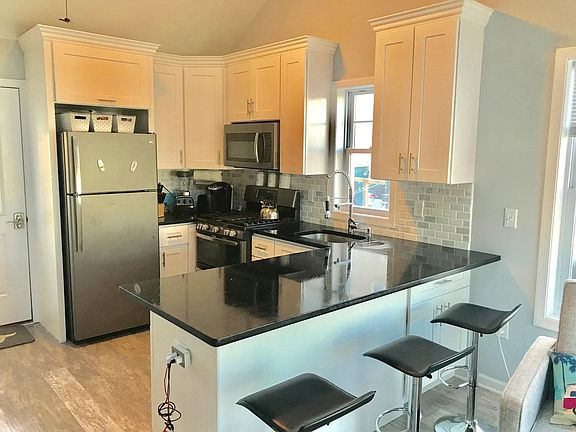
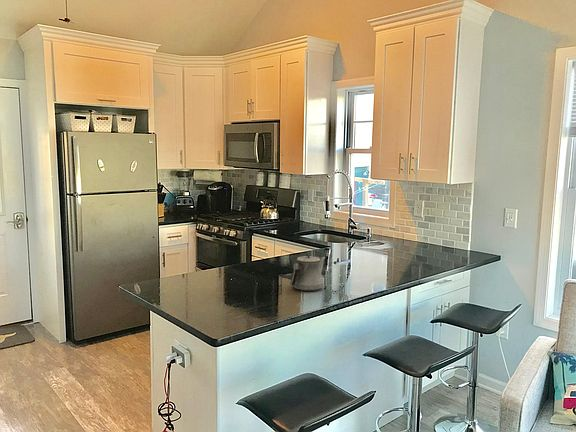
+ teapot (308, 271)
